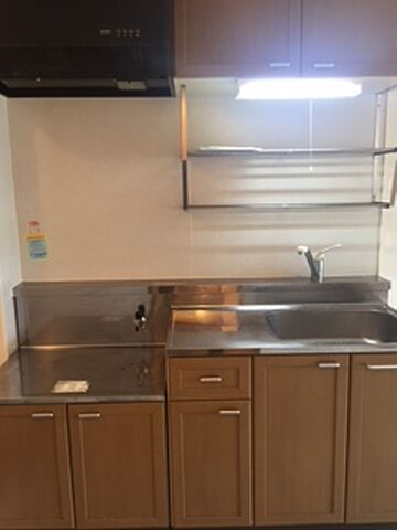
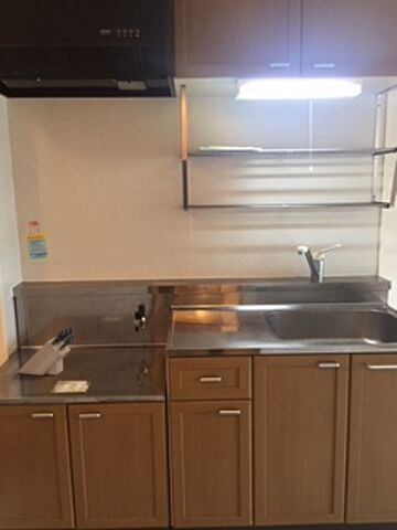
+ knife block (47, 349)
